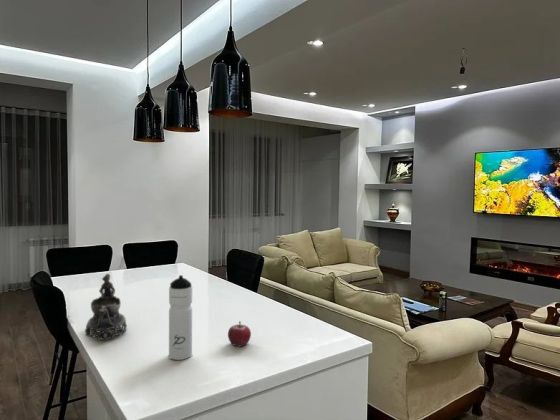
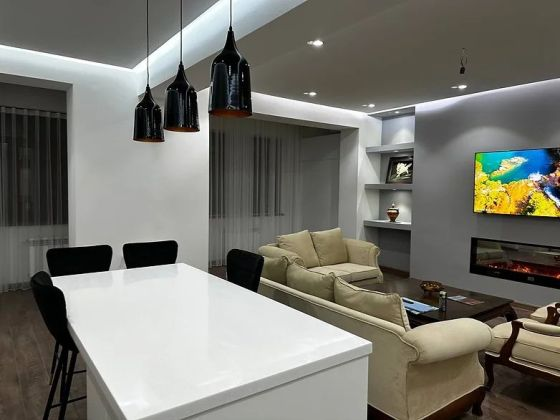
- fruit (239, 332)
- water bottle (180, 315)
- decorative bowl (107, 306)
